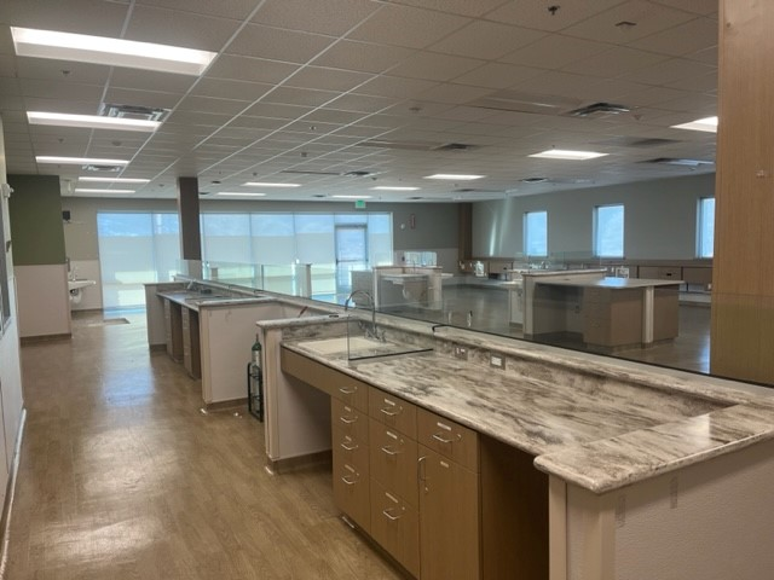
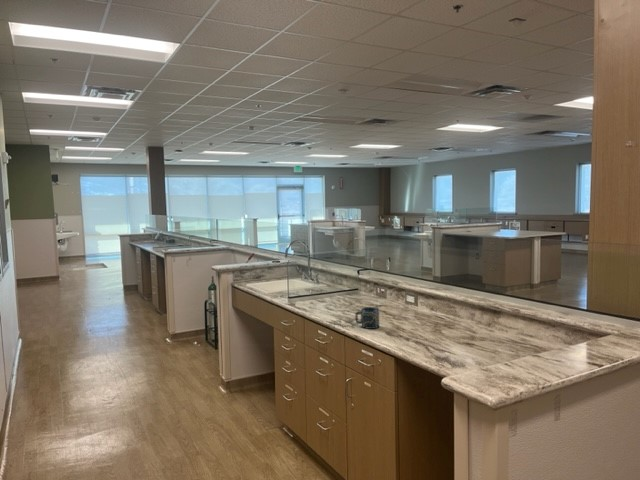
+ cup (367, 317)
